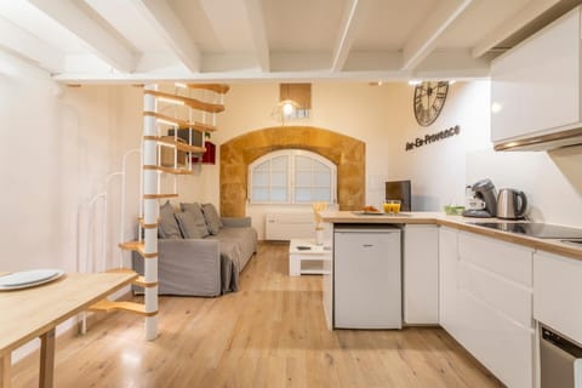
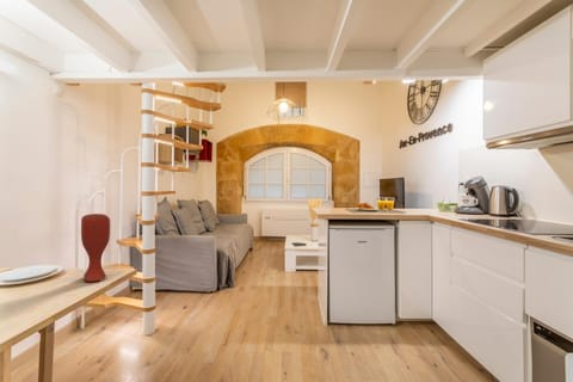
+ vase (94, 246)
